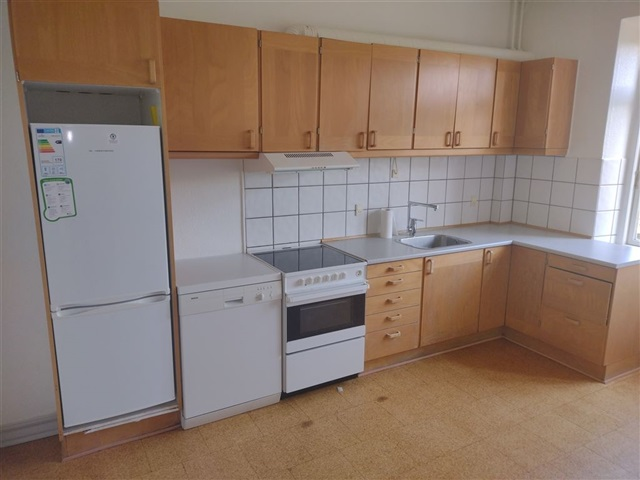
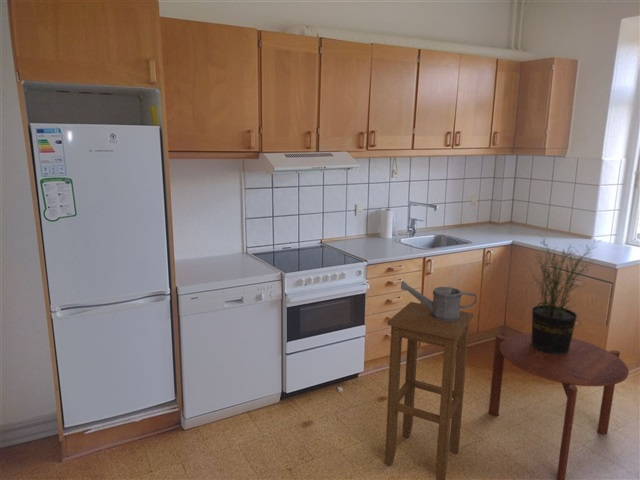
+ watering can (437, 299)
+ stool (426, 389)
+ side table (552, 380)
+ potted plant (558, 293)
